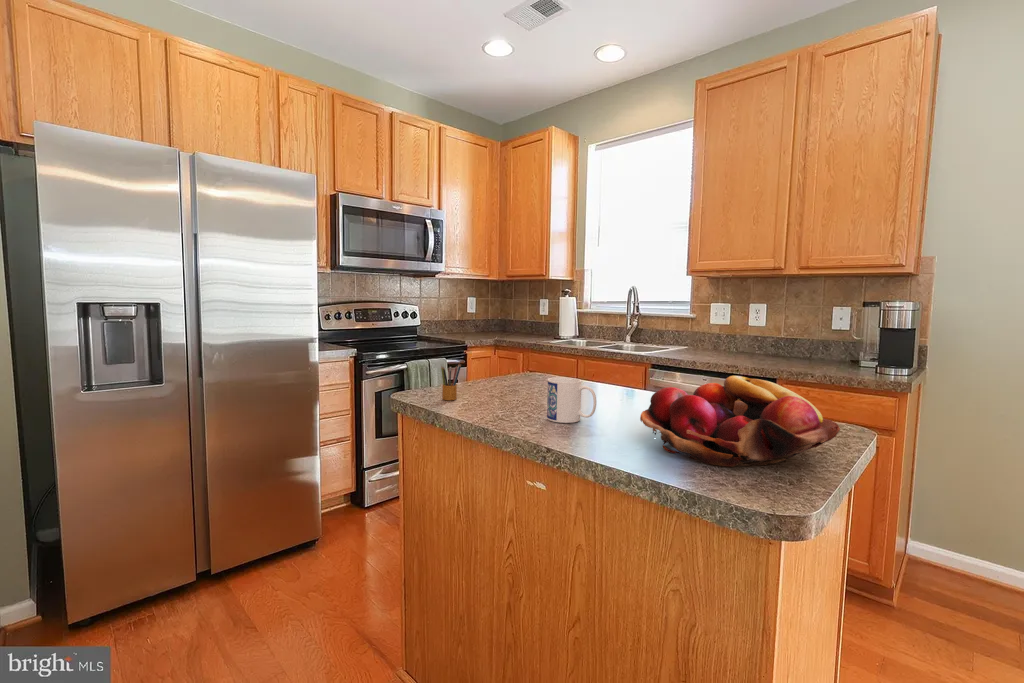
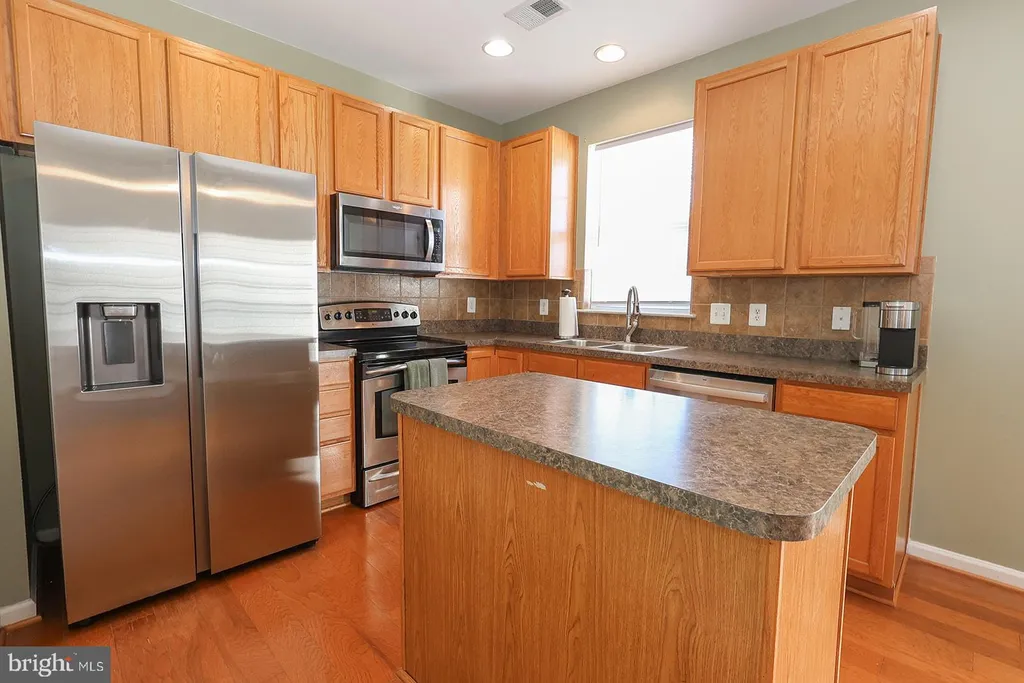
- fruit basket (735, 415)
- pencil box (449, 381)
- mug (572, 400)
